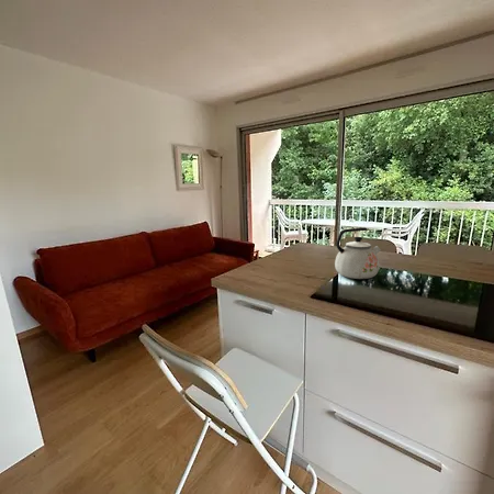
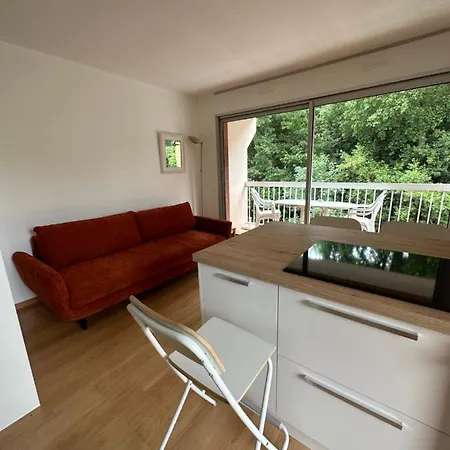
- kettle (358, 251)
